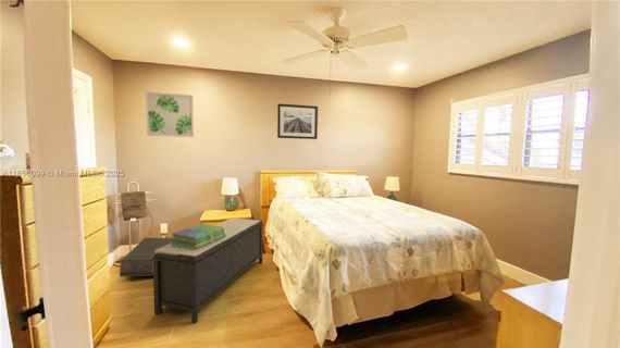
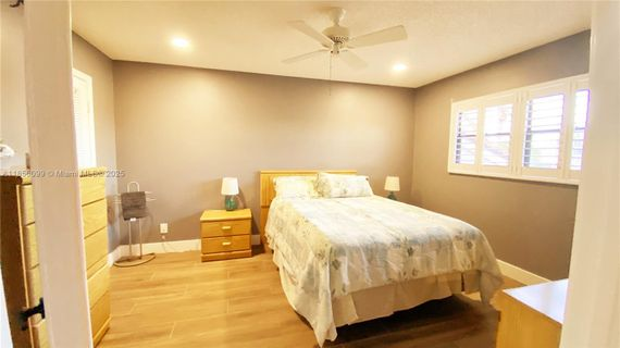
- wall art (297, 122)
- bench (219, 258)
- stack of books (199, 235)
- wall art (170, 114)
- ottoman (166, 245)
